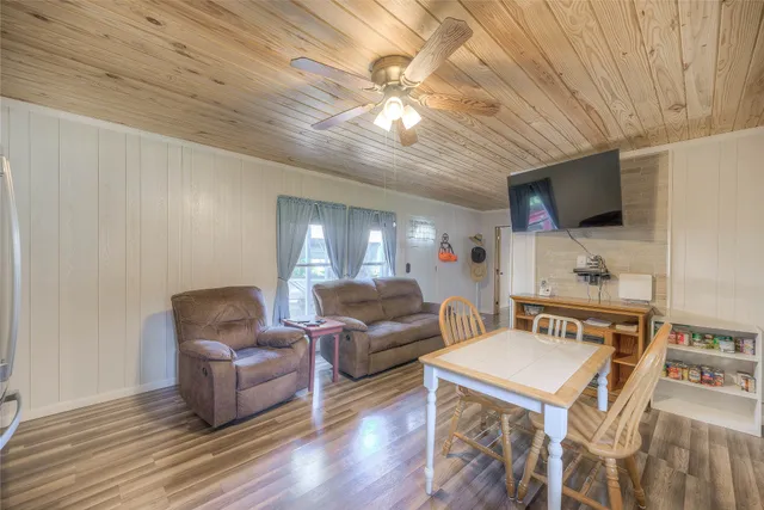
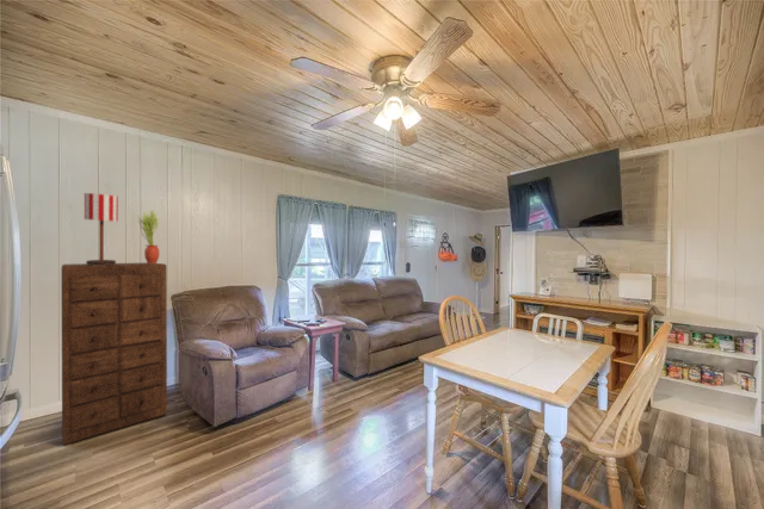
+ dresser (115, 340)
+ potted plant (148, 236)
+ table lamp (100, 230)
